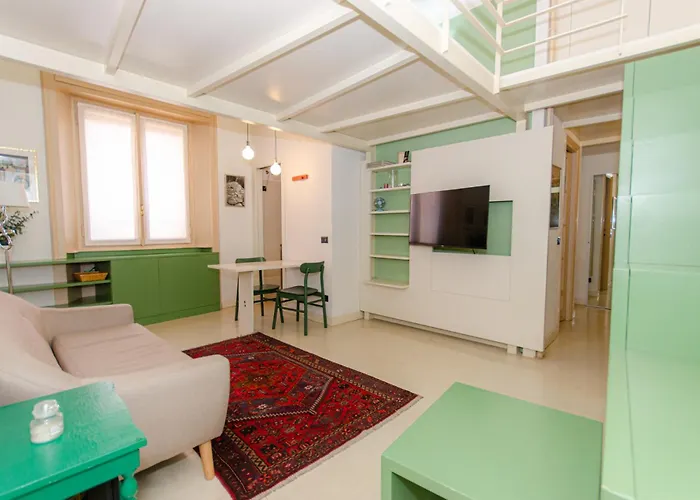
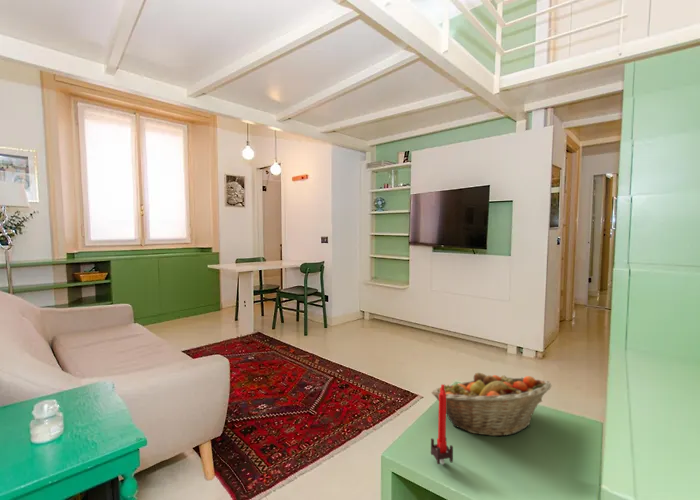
+ candle (442, 423)
+ fruit basket (490, 396)
